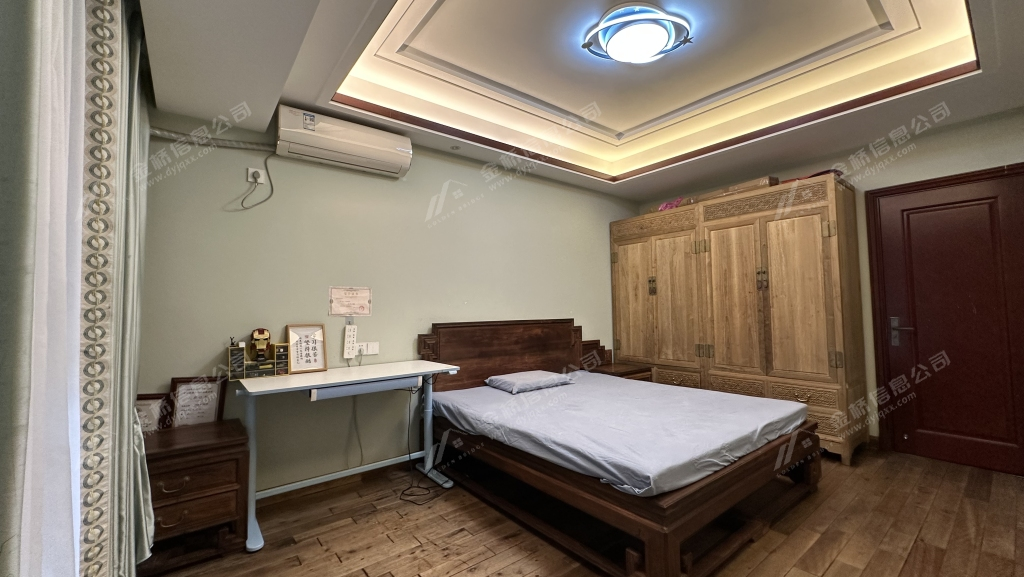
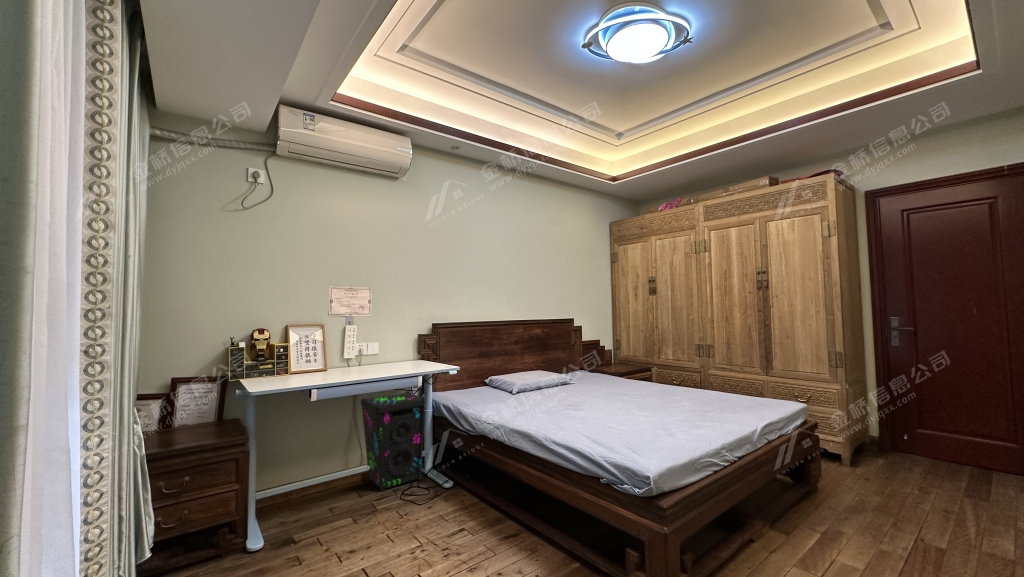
+ speaker (394, 438)
